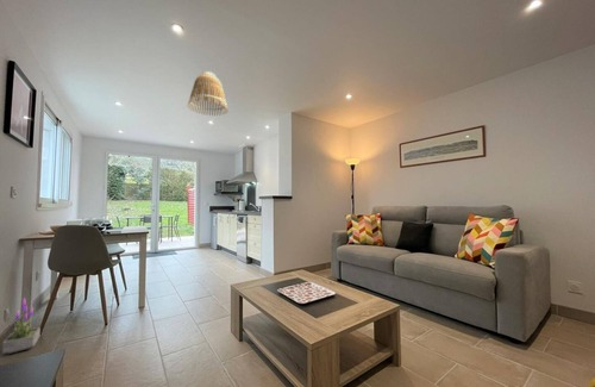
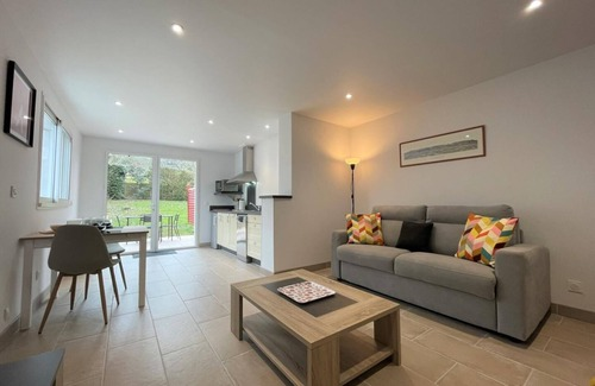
- lamp shade (207, 90)
- potted plant (23, 323)
